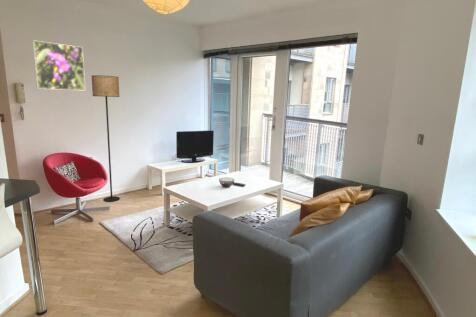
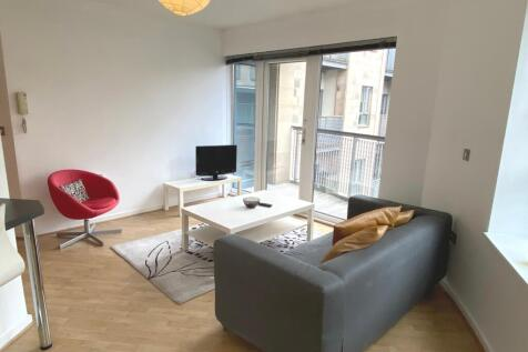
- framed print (60, 67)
- floor lamp (108, 140)
